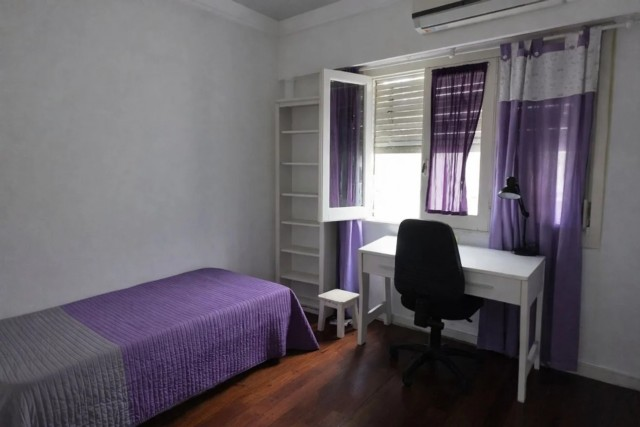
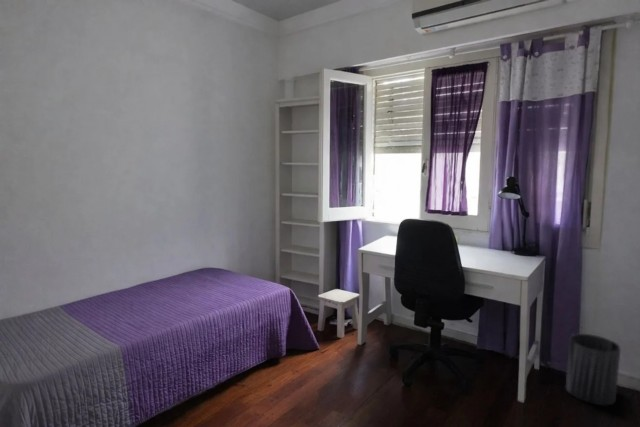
+ trash can (592, 367)
